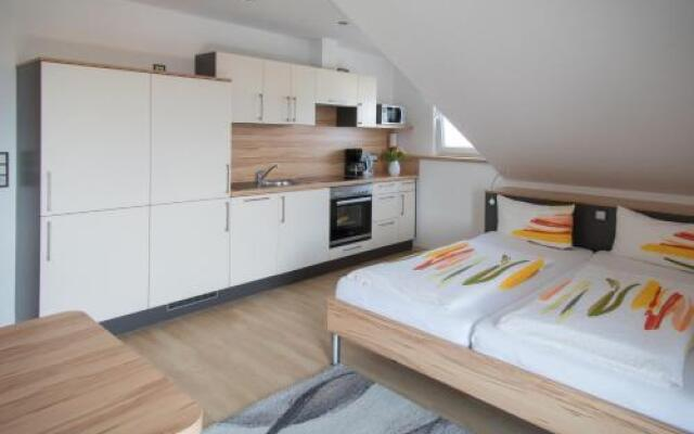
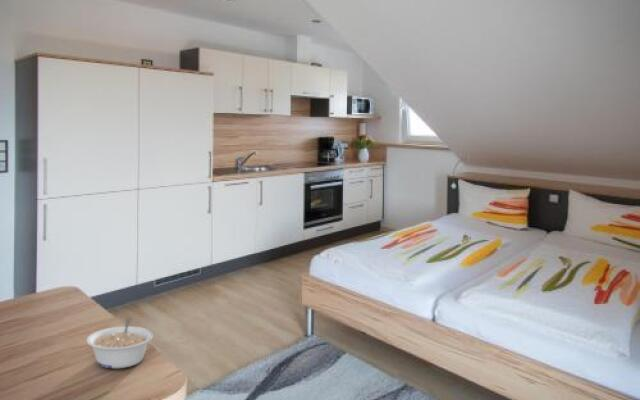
+ legume (119, 345)
